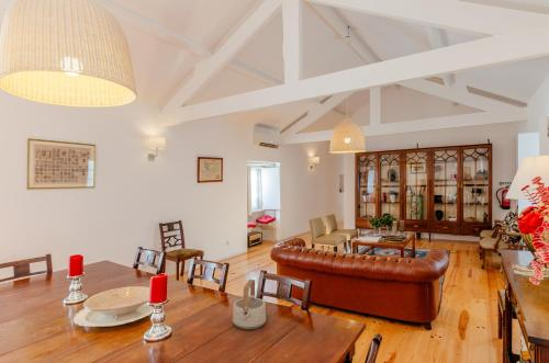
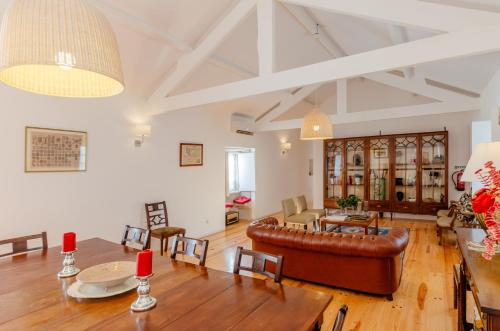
- teapot (248, 304)
